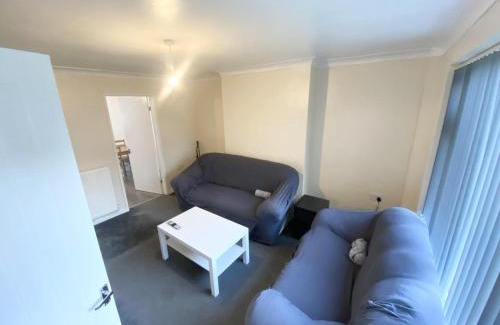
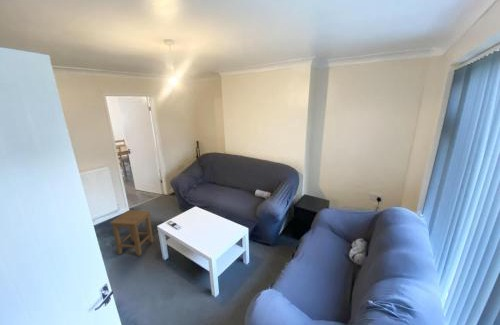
+ stool (133, 232)
